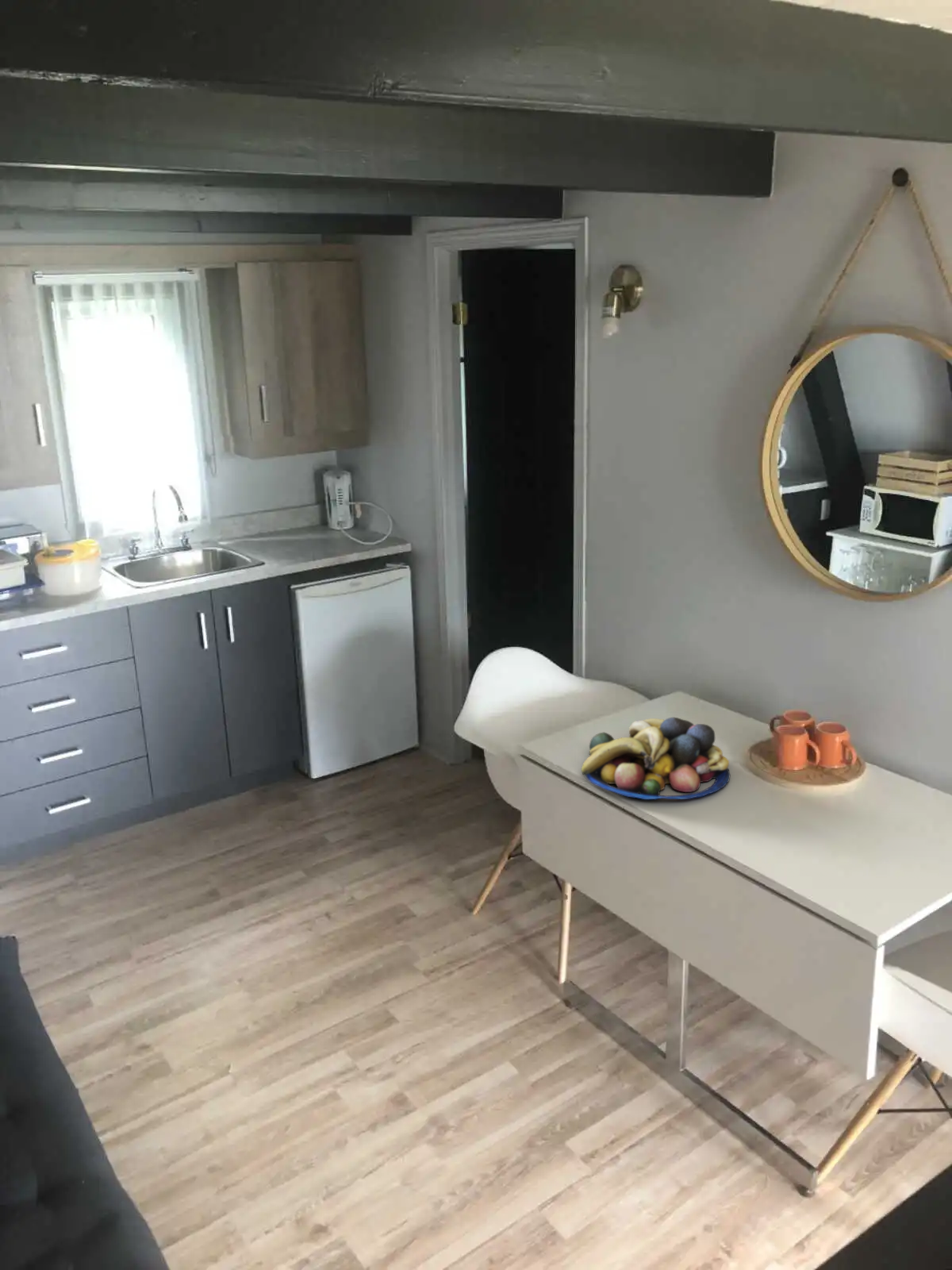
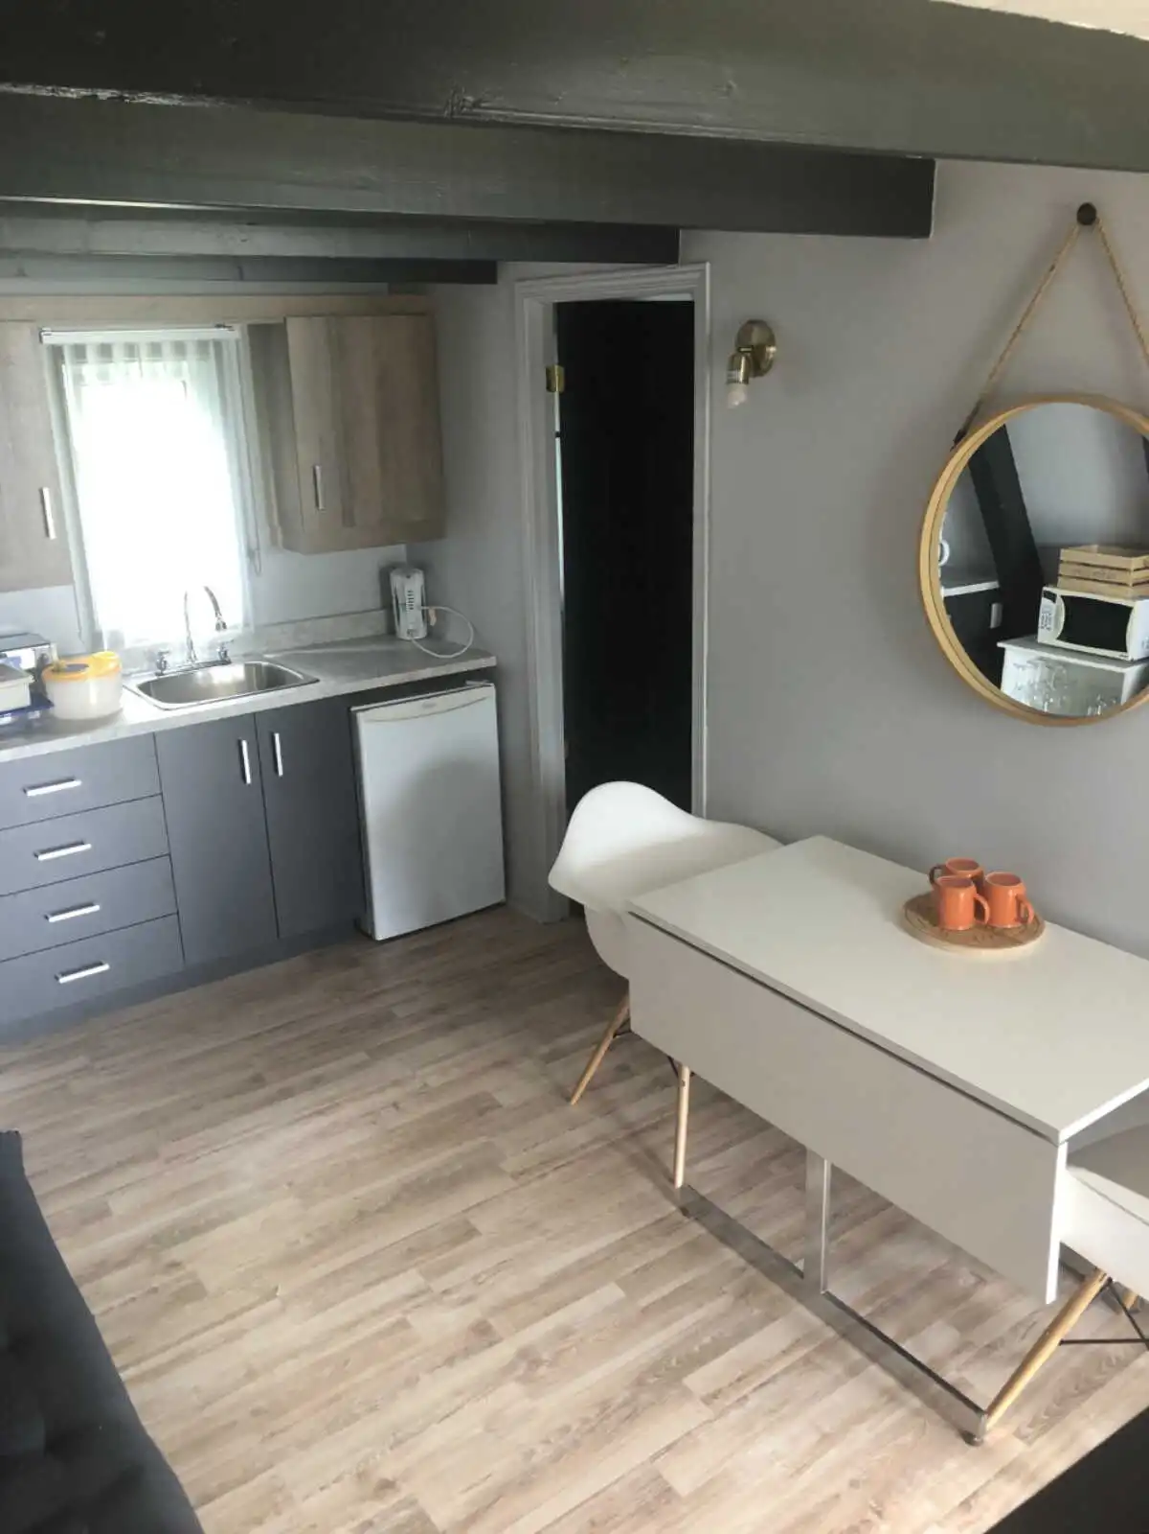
- fruit bowl (656, 748)
